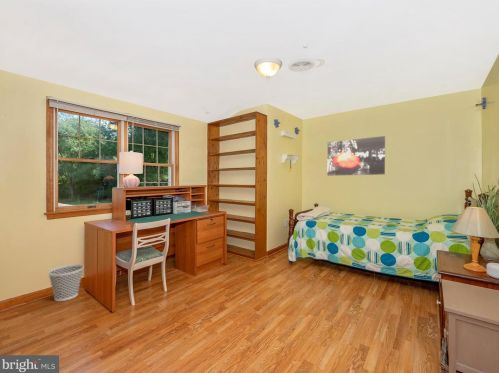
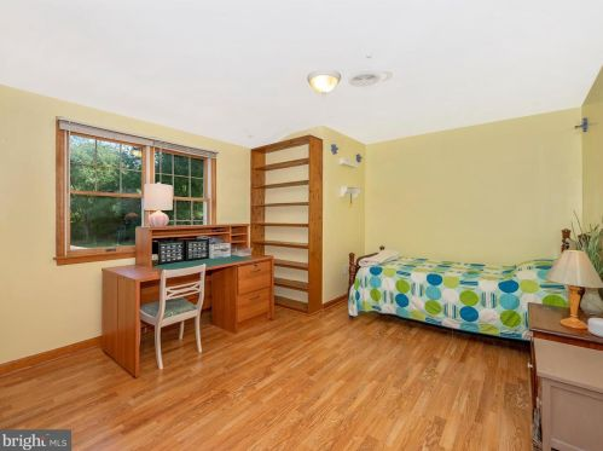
- wall art (354, 157)
- wastebasket (66, 282)
